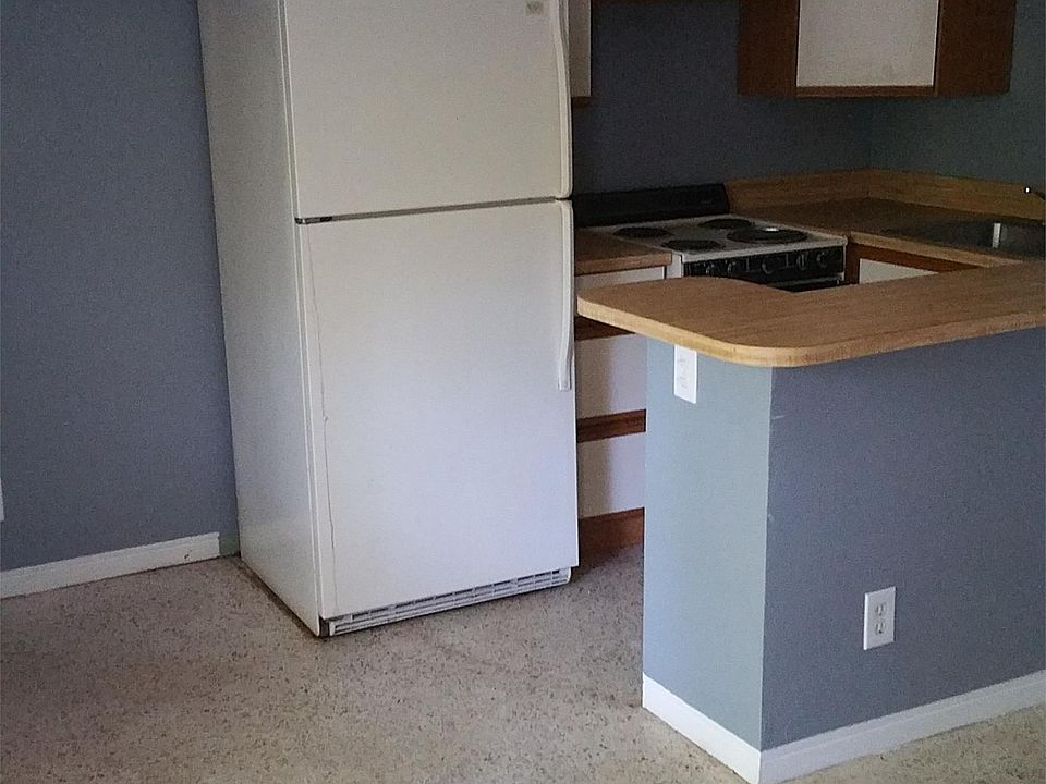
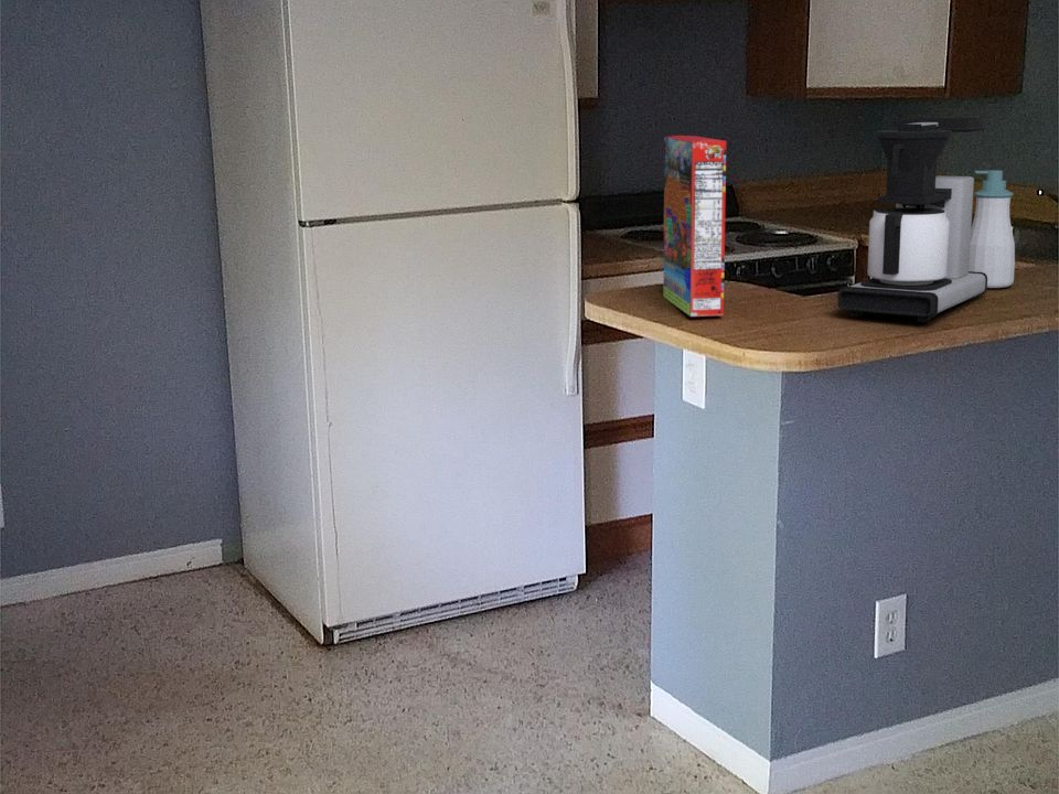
+ soap bottle (991, 228)
+ coffee maker (918, 215)
+ cereal box (693, 223)
